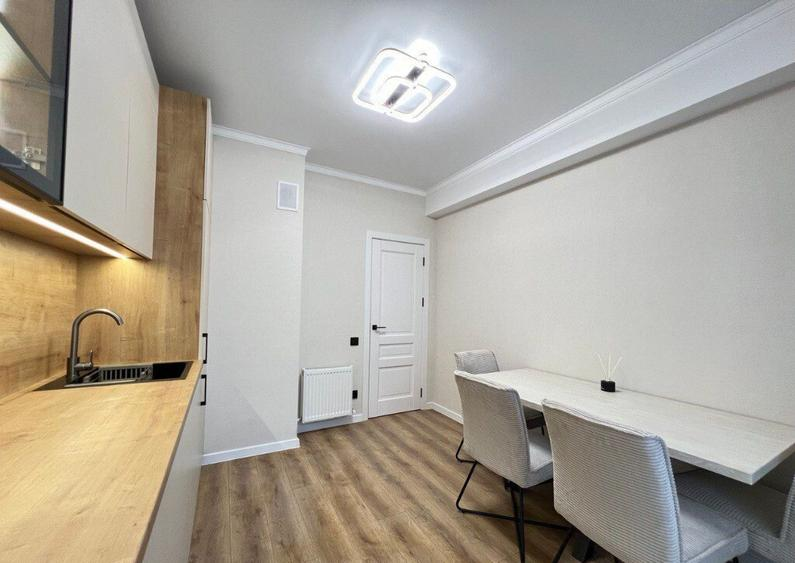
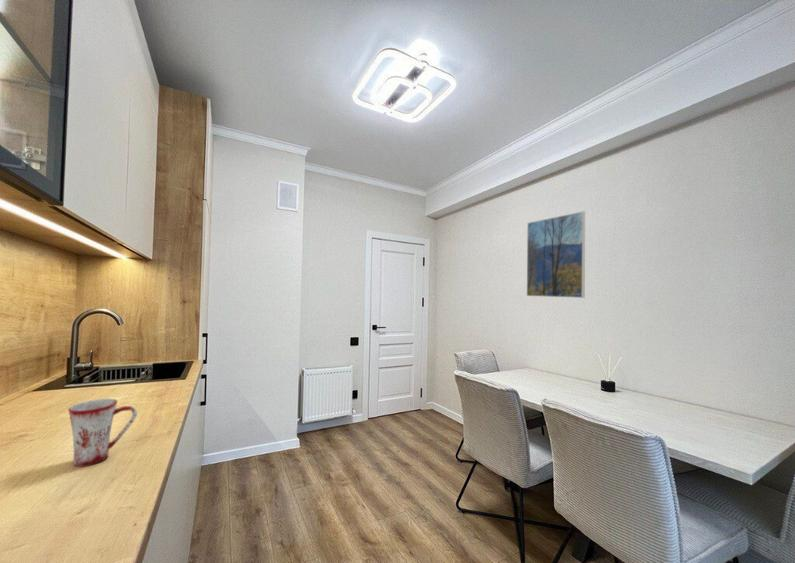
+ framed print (553, 257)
+ mug (103, 430)
